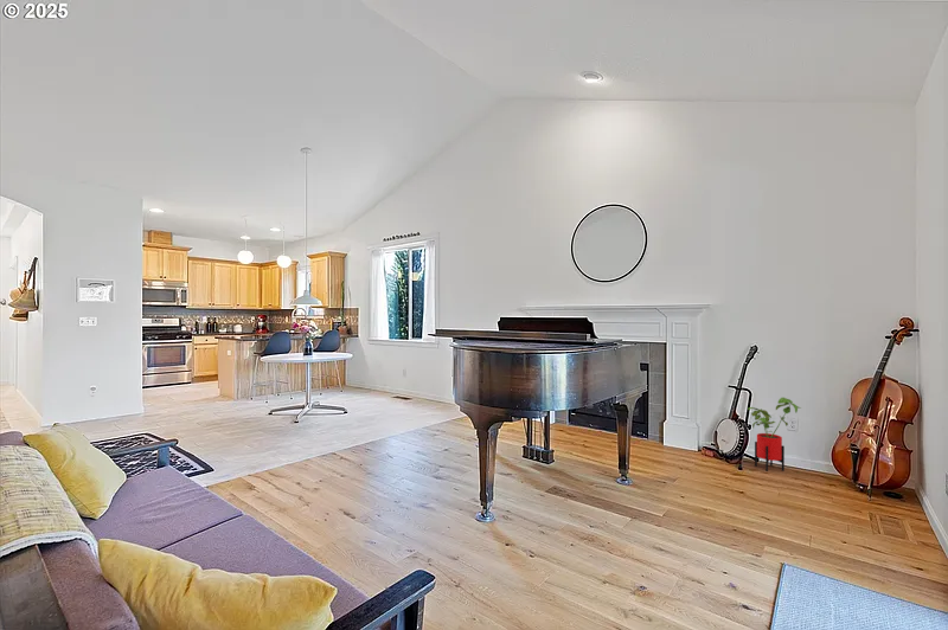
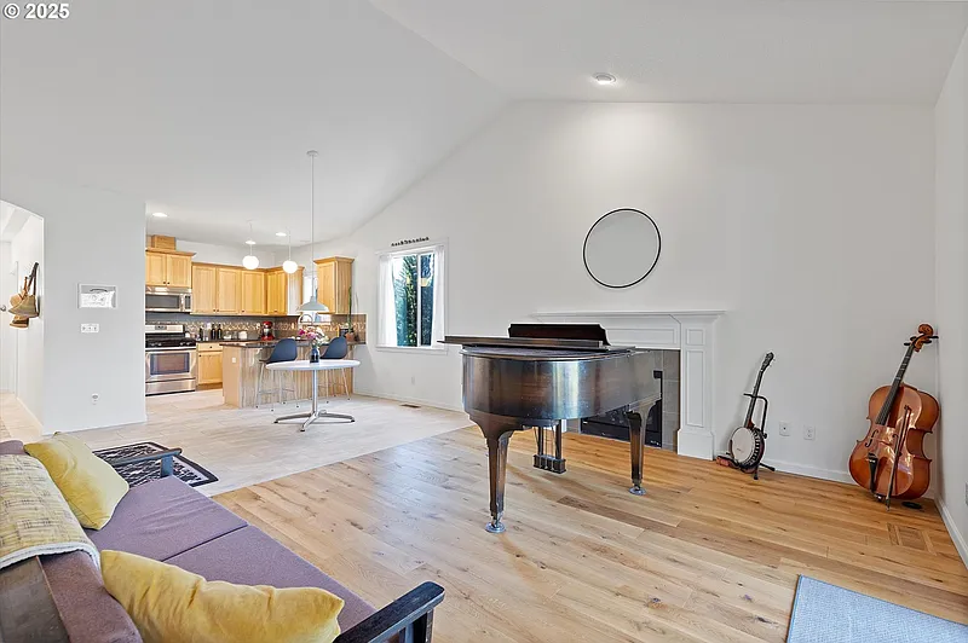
- house plant (771, 431)
